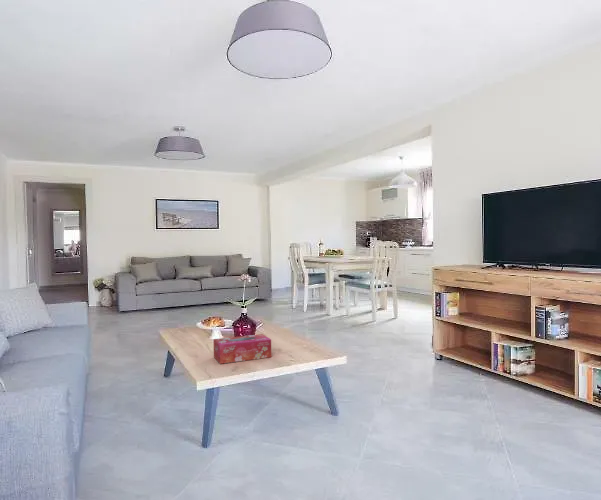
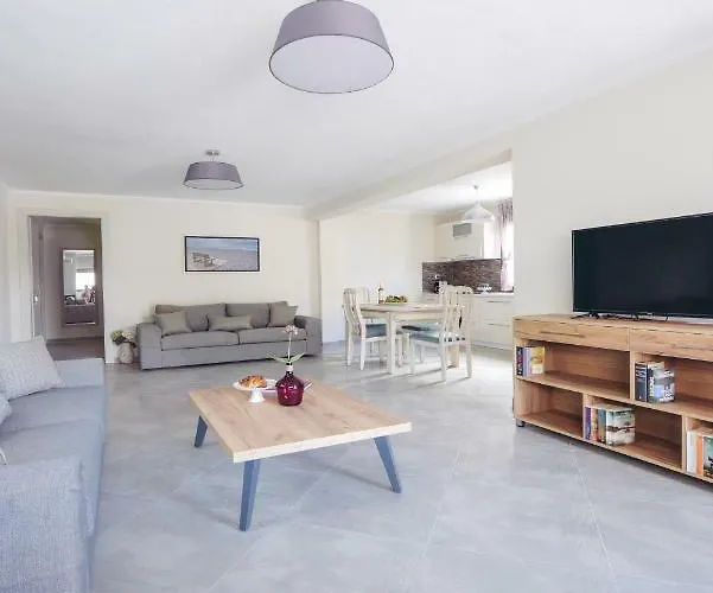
- tissue box (242, 348)
